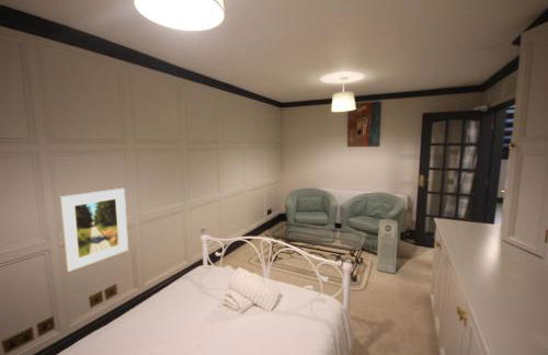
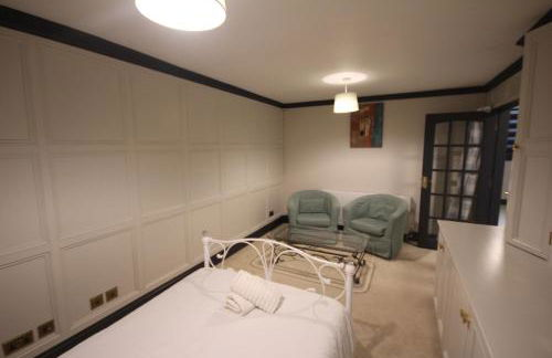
- air purifier (387, 243)
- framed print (98, 226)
